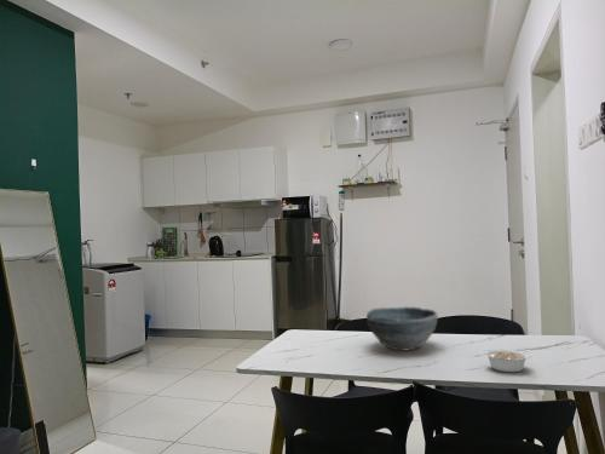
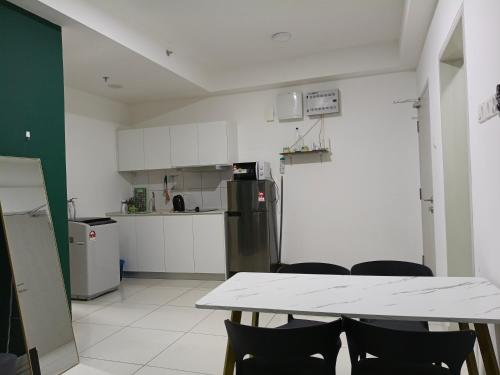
- legume (508, 360)
- bowl (401, 329)
